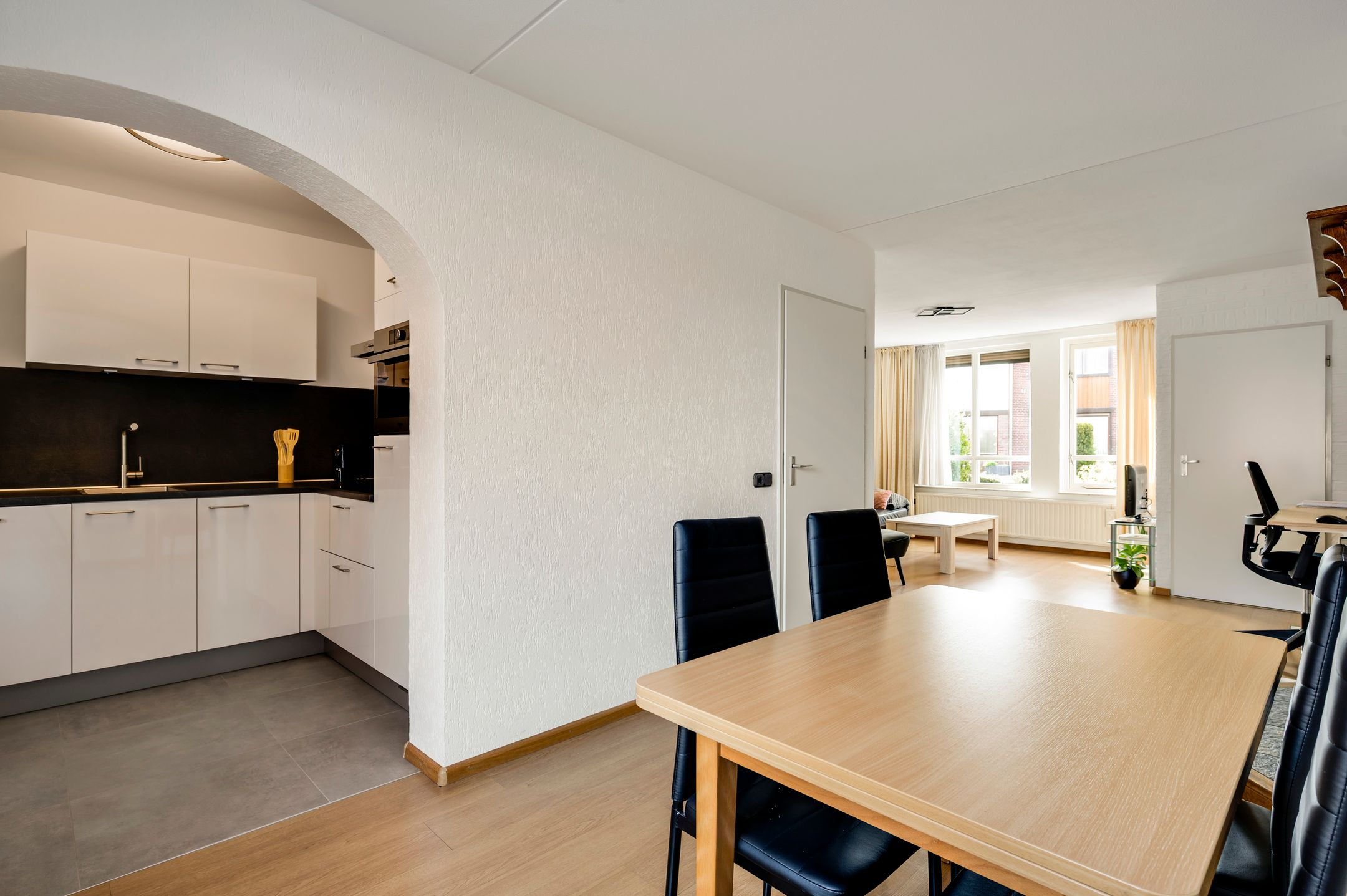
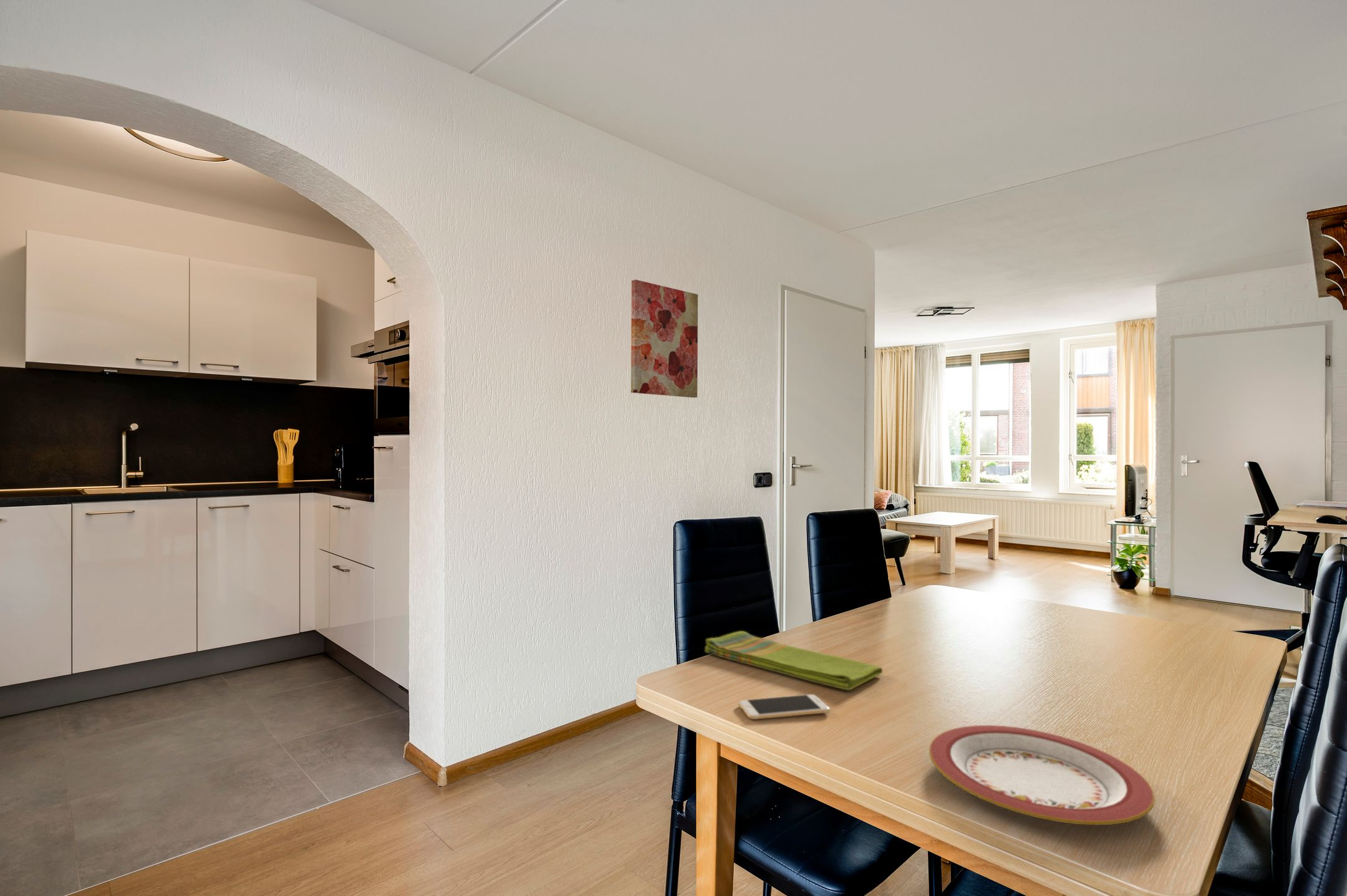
+ smartphone (783, 706)
+ plate (1033, 774)
+ wall art (665, 341)
+ dish towel (789, 655)
